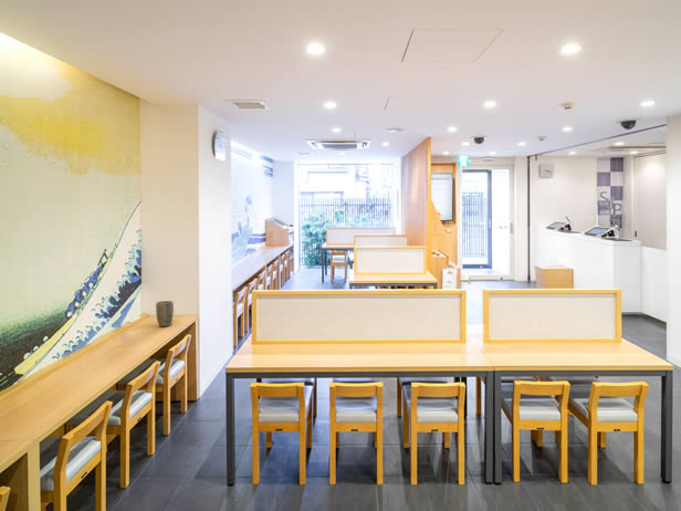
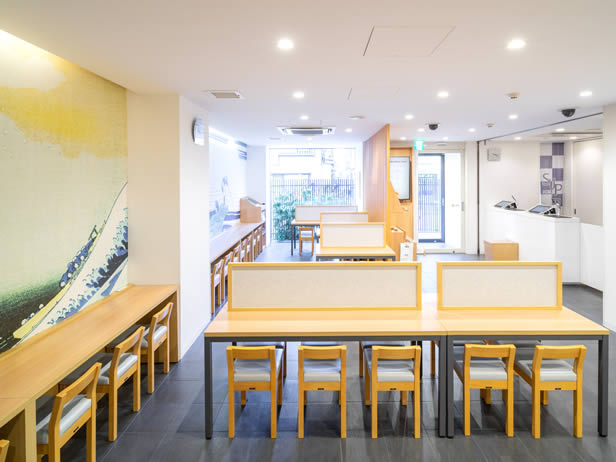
- plant pot (165, 313)
